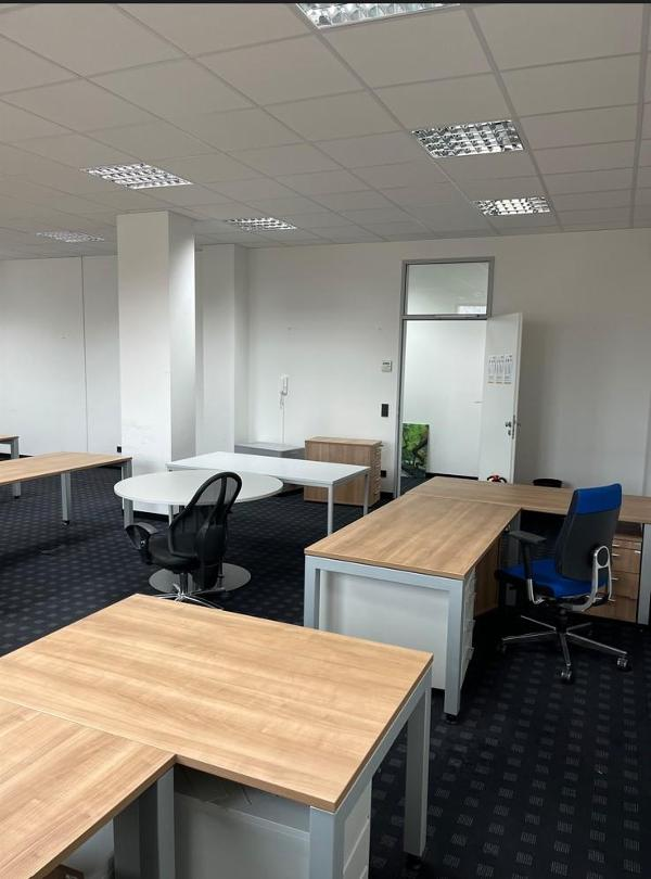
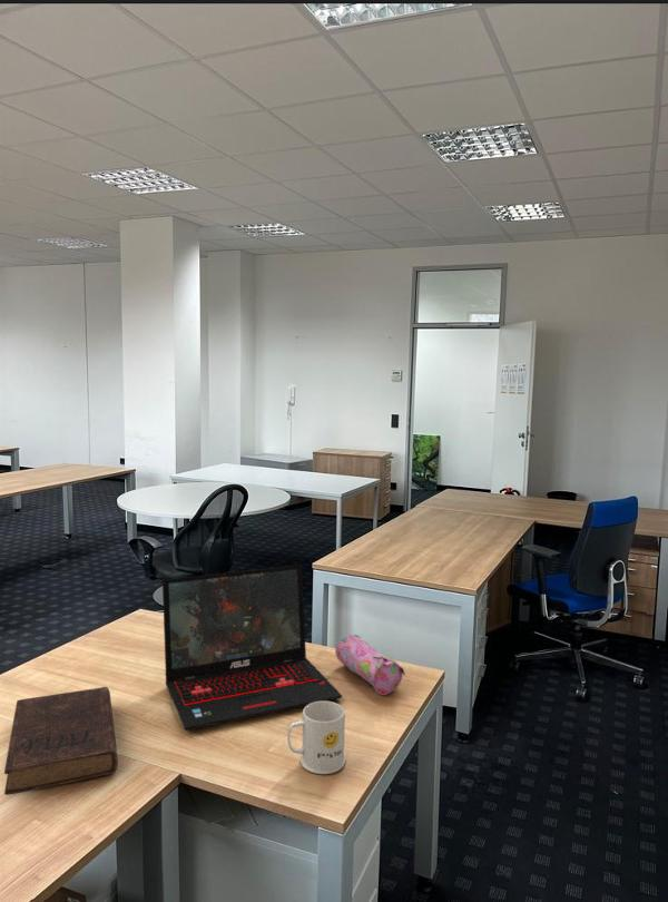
+ mug (316, 737)
+ laptop (249, 639)
+ pencil case (367, 661)
+ book (63, 734)
